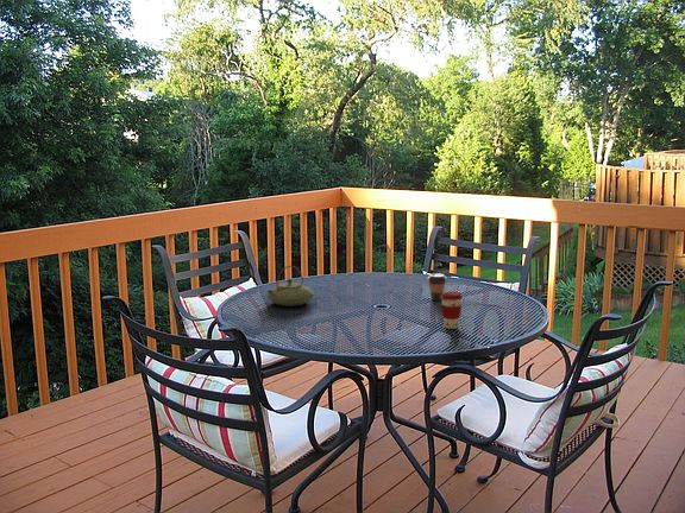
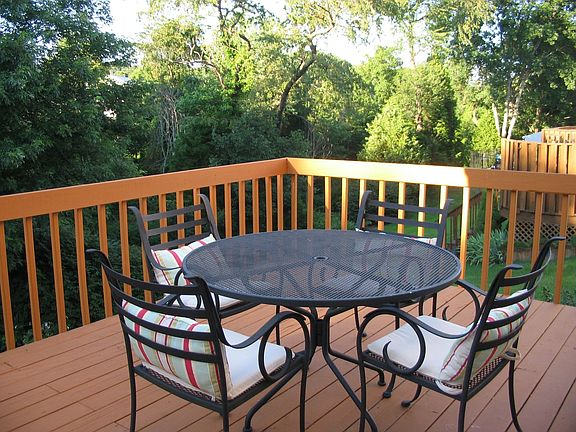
- teapot (287, 285)
- coffee cup (436, 286)
- coffee cup (451, 310)
